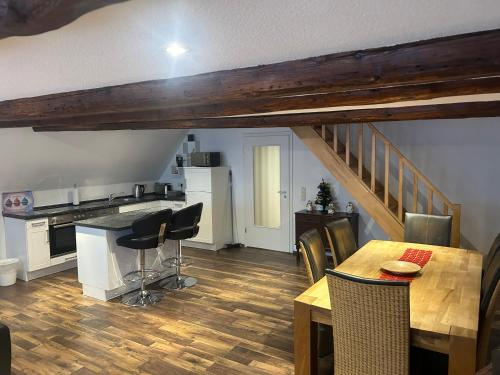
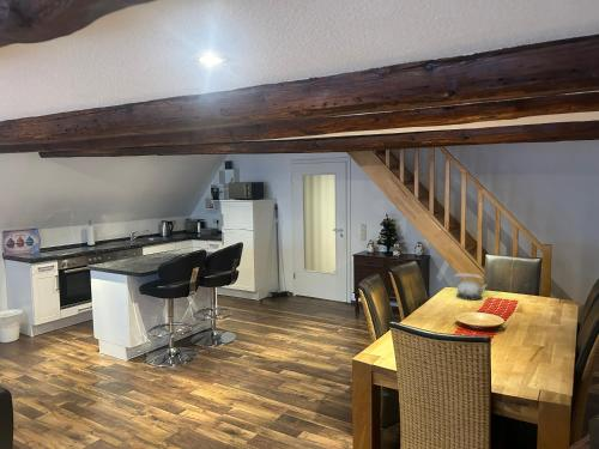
+ teapot (471, 285)
